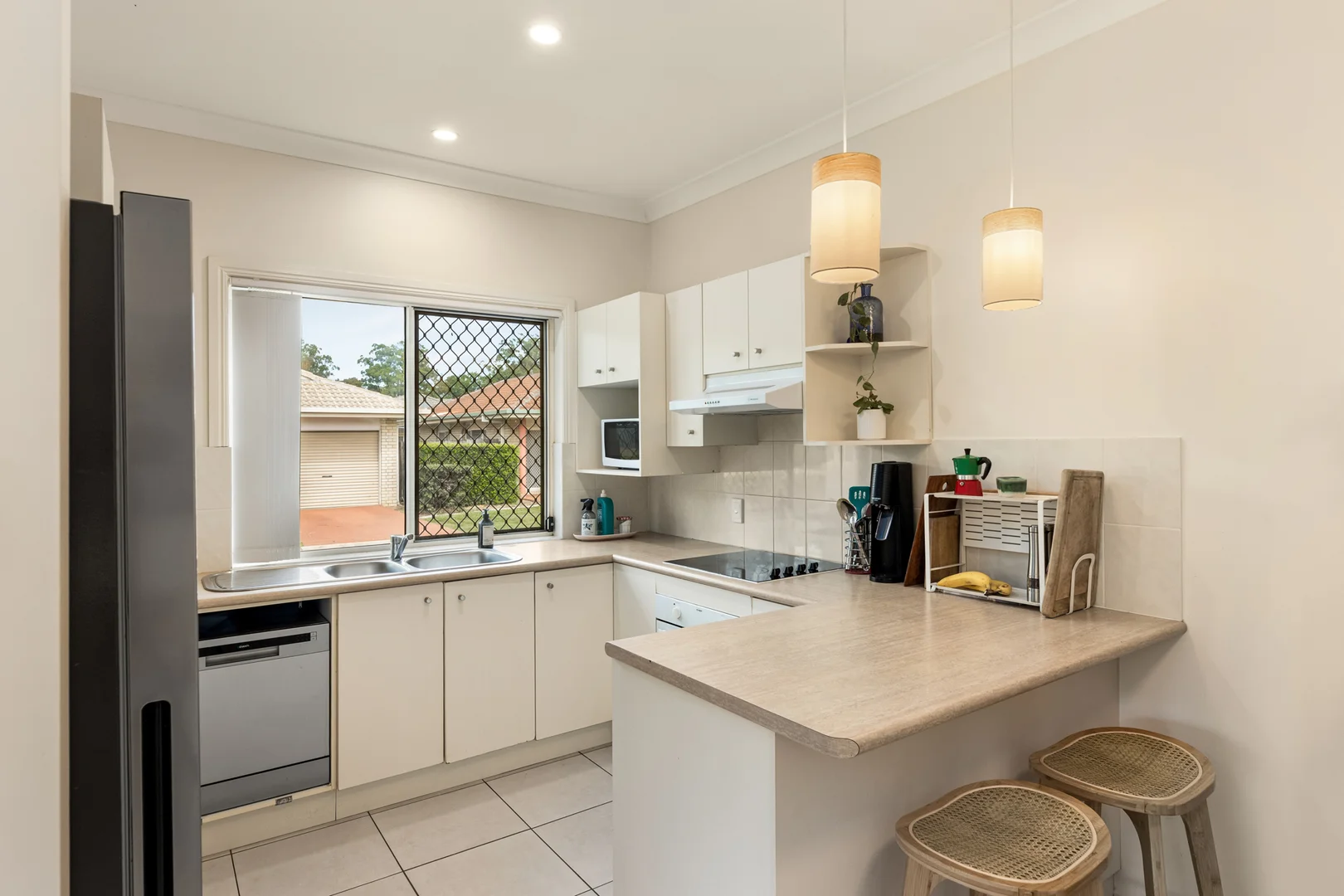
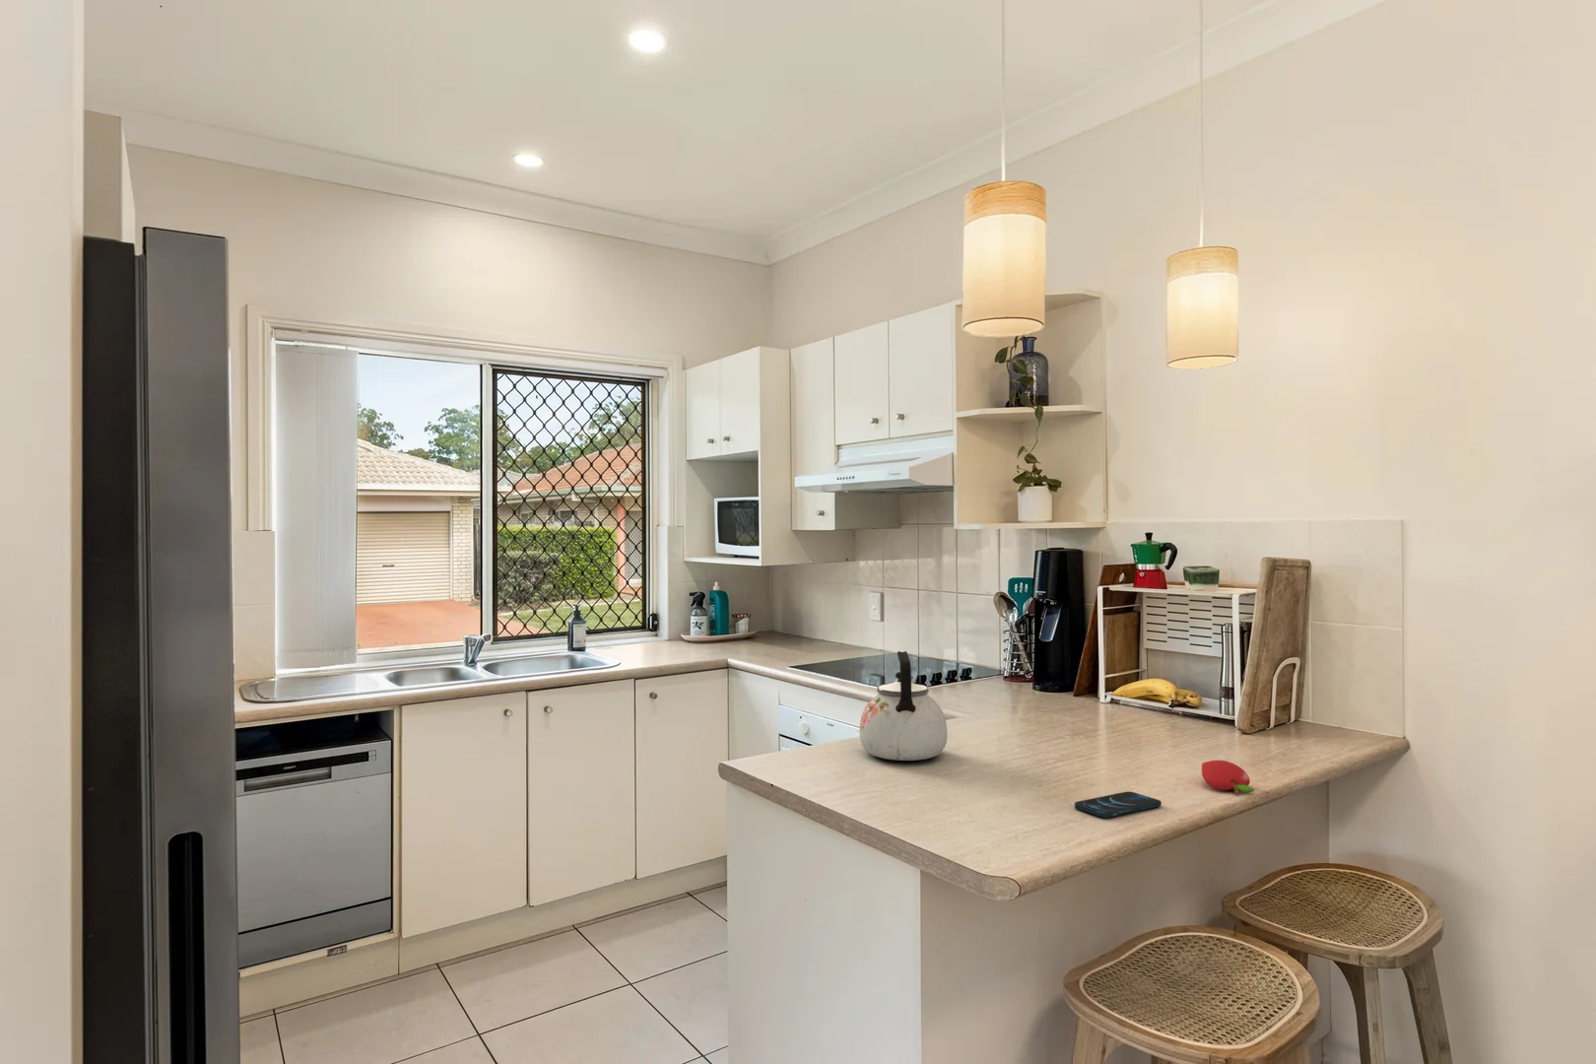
+ smartphone (1117, 804)
+ kettle (902, 703)
+ fruit (1226, 775)
